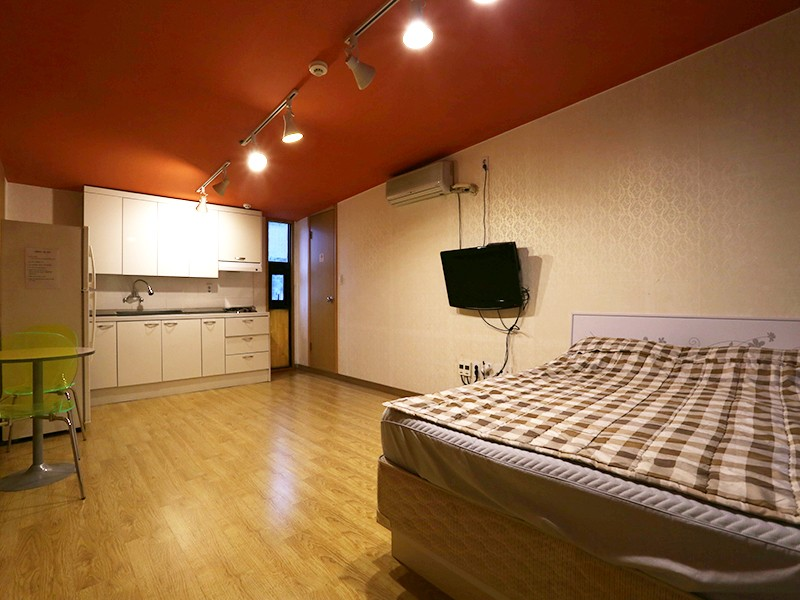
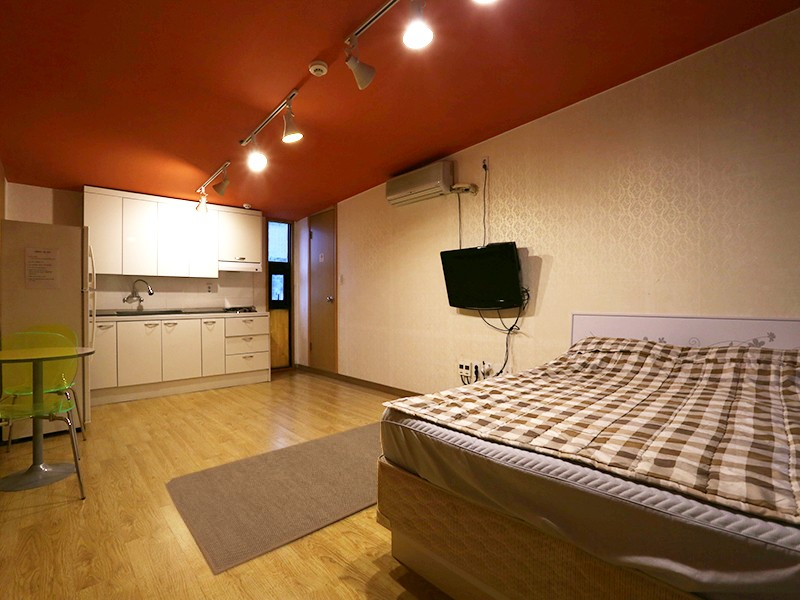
+ rug (329, 468)
